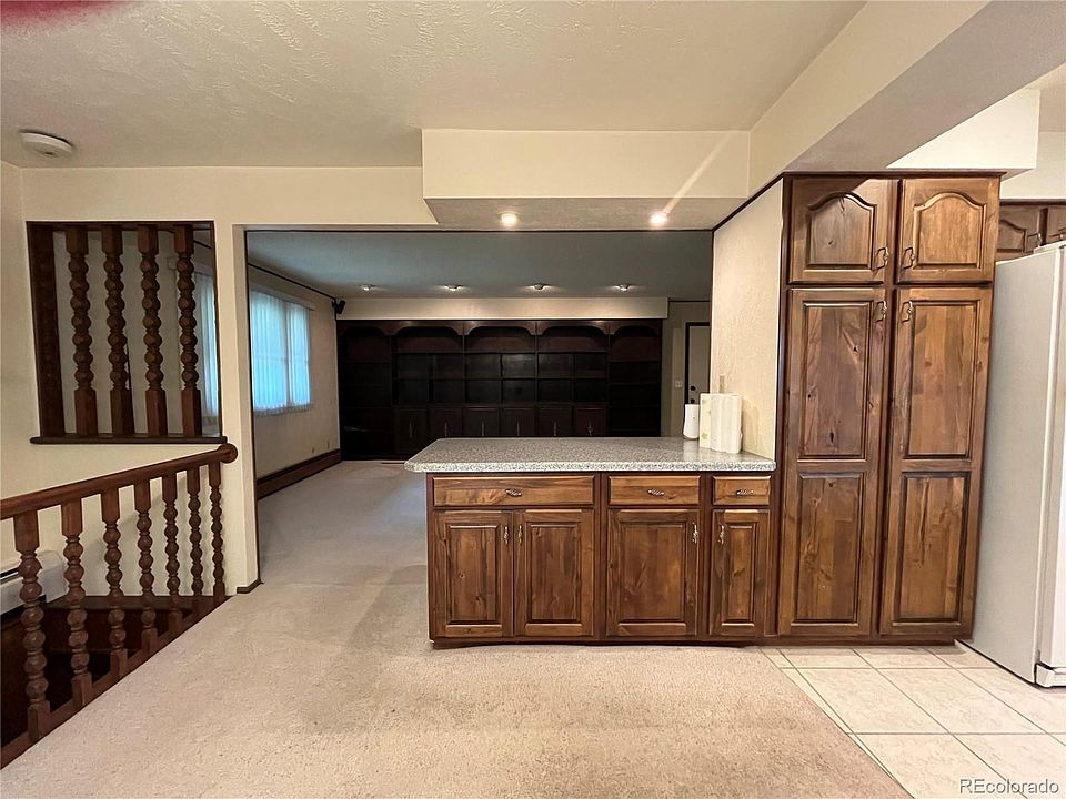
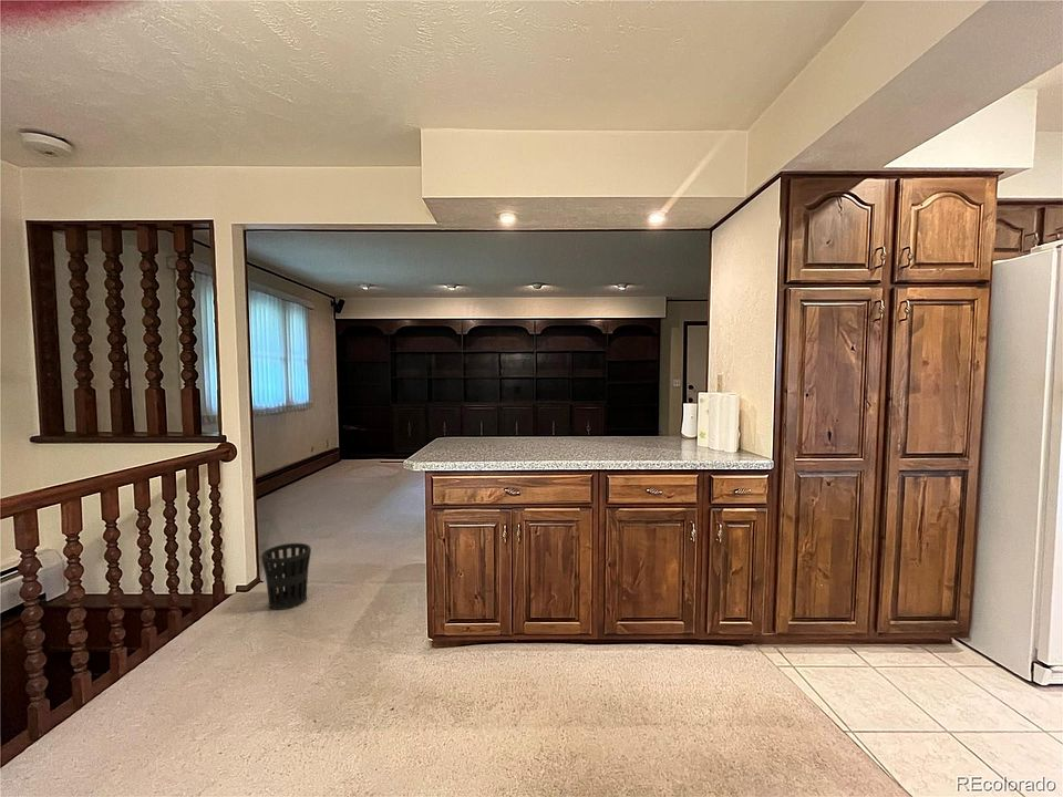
+ wastebasket (287, 576)
